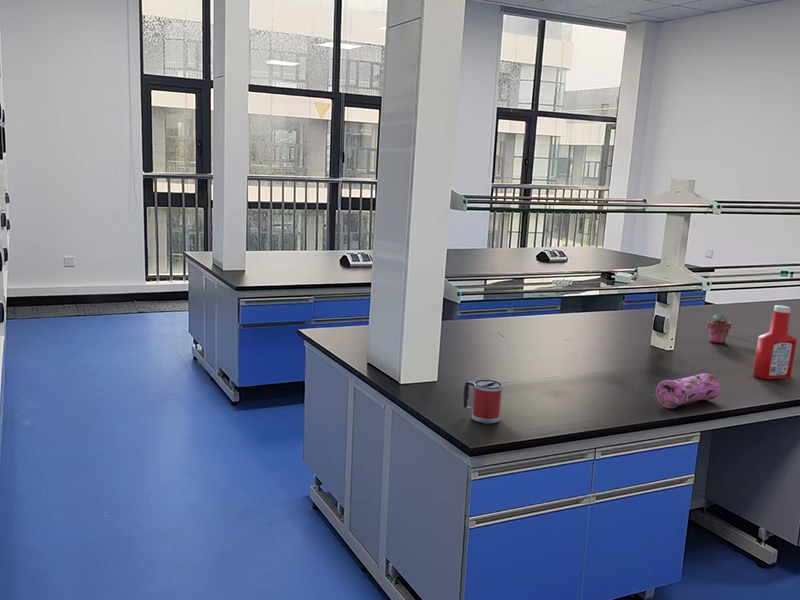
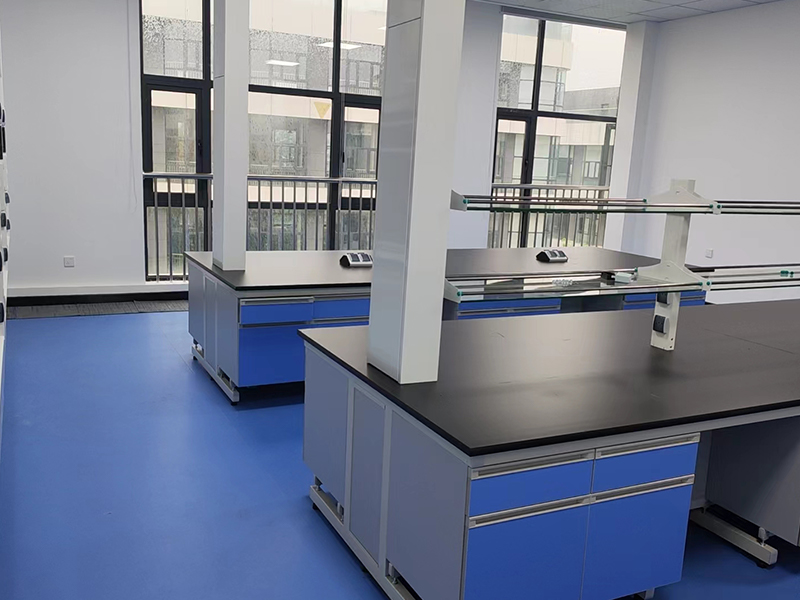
- pencil case (688, 389)
- mug (482, 399)
- soap bottle (777, 341)
- potted succulent (718, 327)
